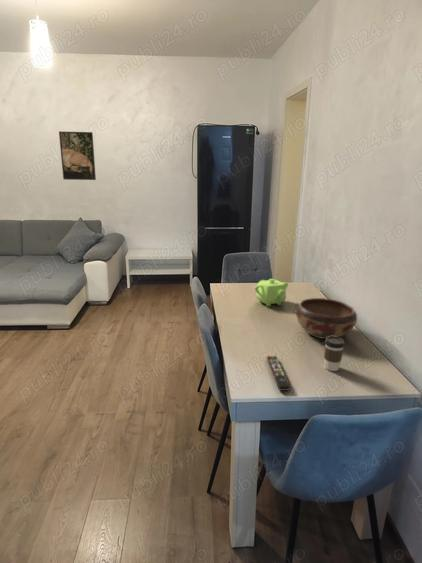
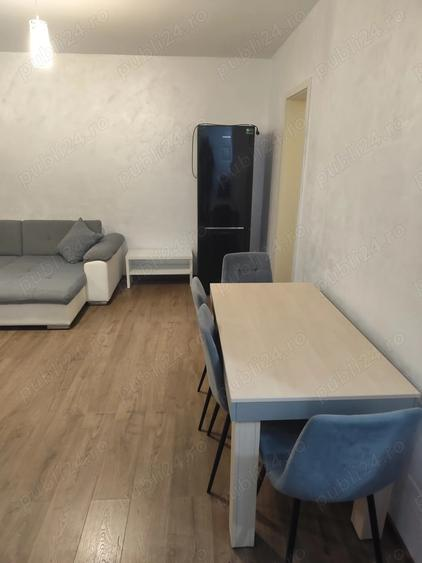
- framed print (77, 156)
- teapot (271, 291)
- decorative bowl (325, 319)
- remote control (277, 371)
- coffee cup (333, 353)
